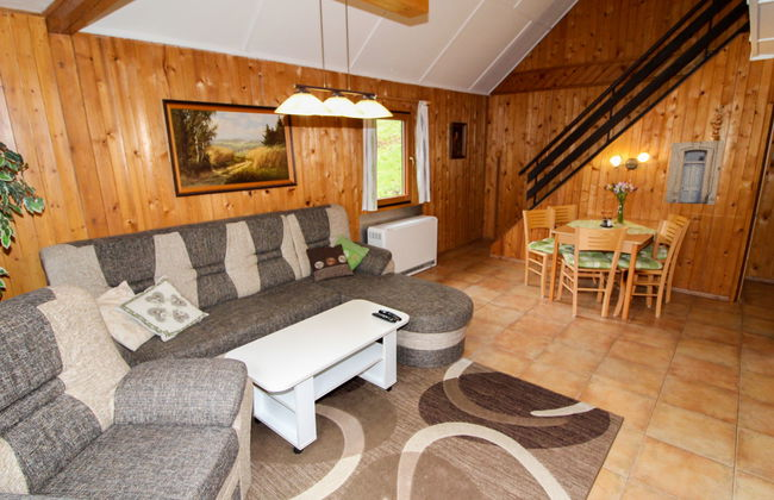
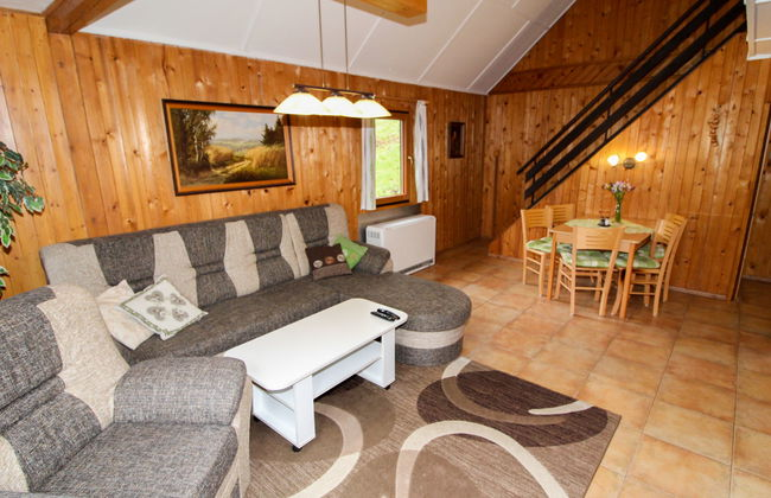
- wall art (693, 173)
